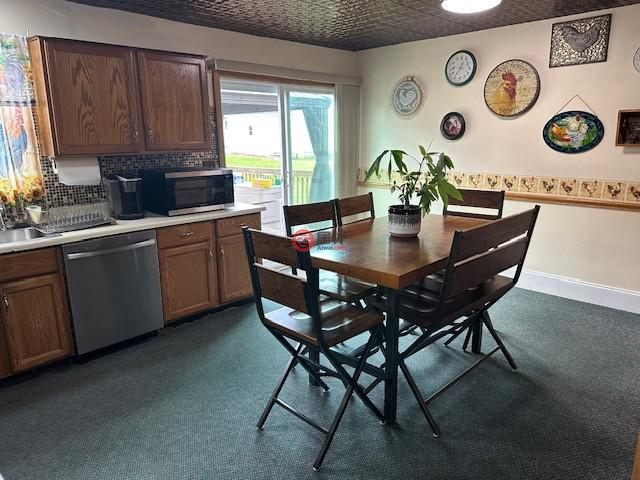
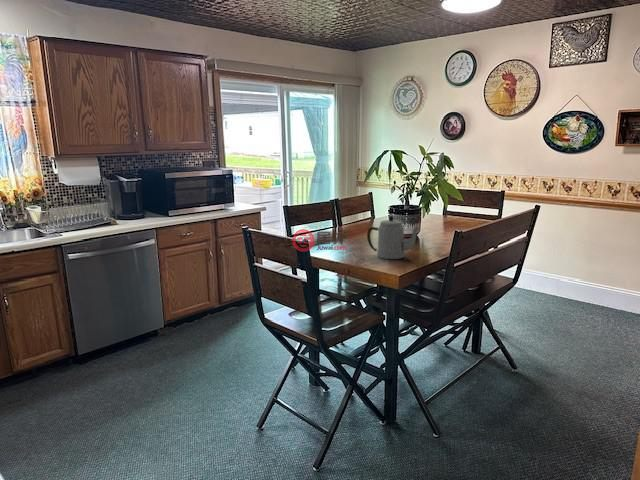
+ teapot (392, 236)
